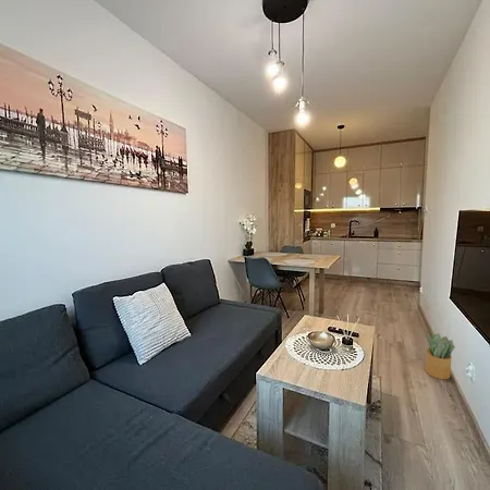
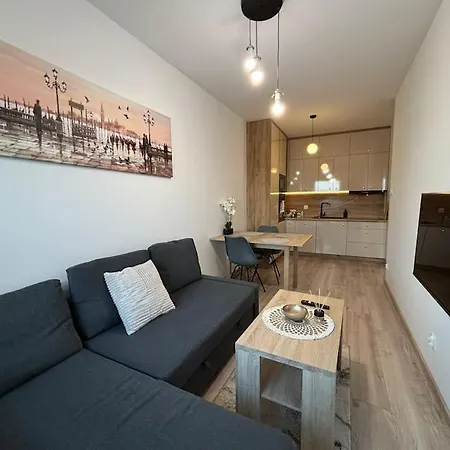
- potted plant (438, 354)
